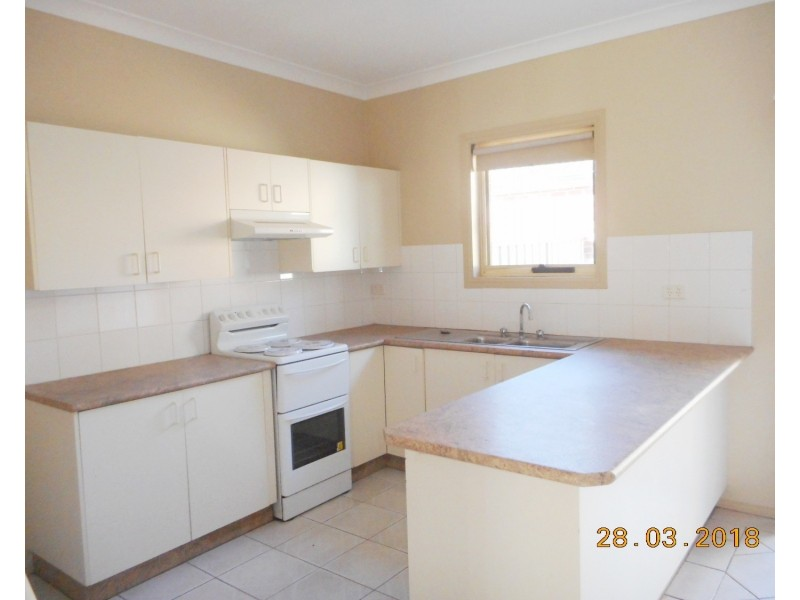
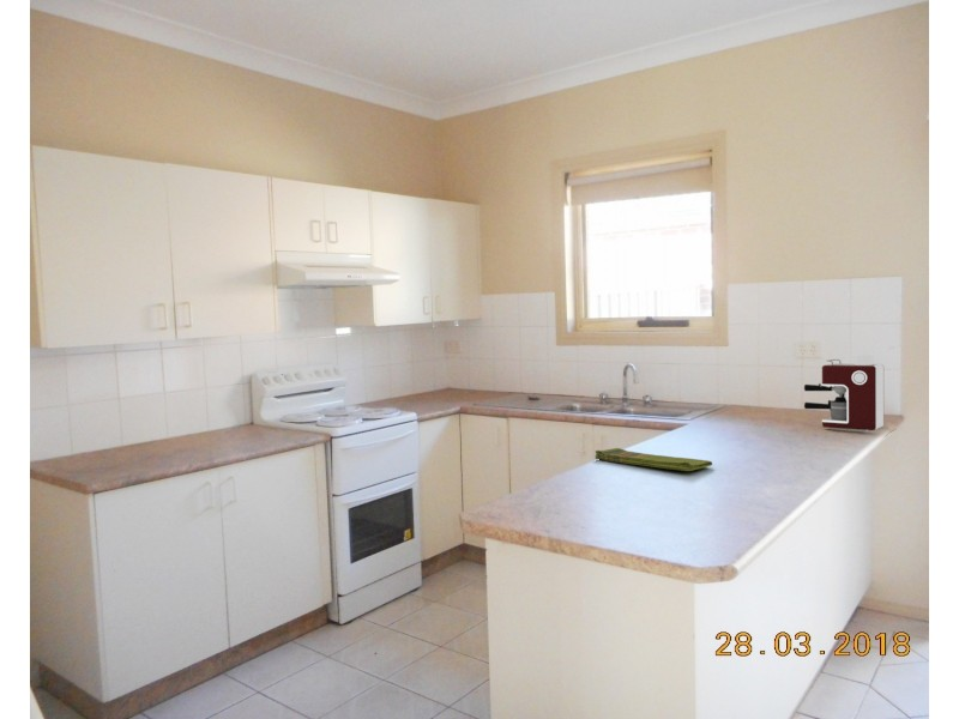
+ dish towel (651, 458)
+ coffee maker (840, 389)
